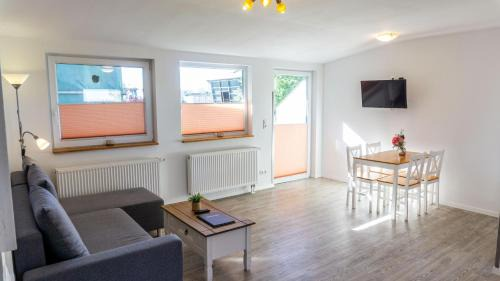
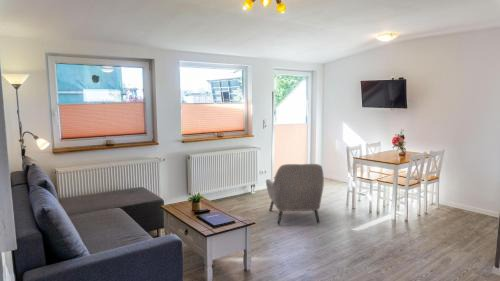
+ armchair (293, 189)
